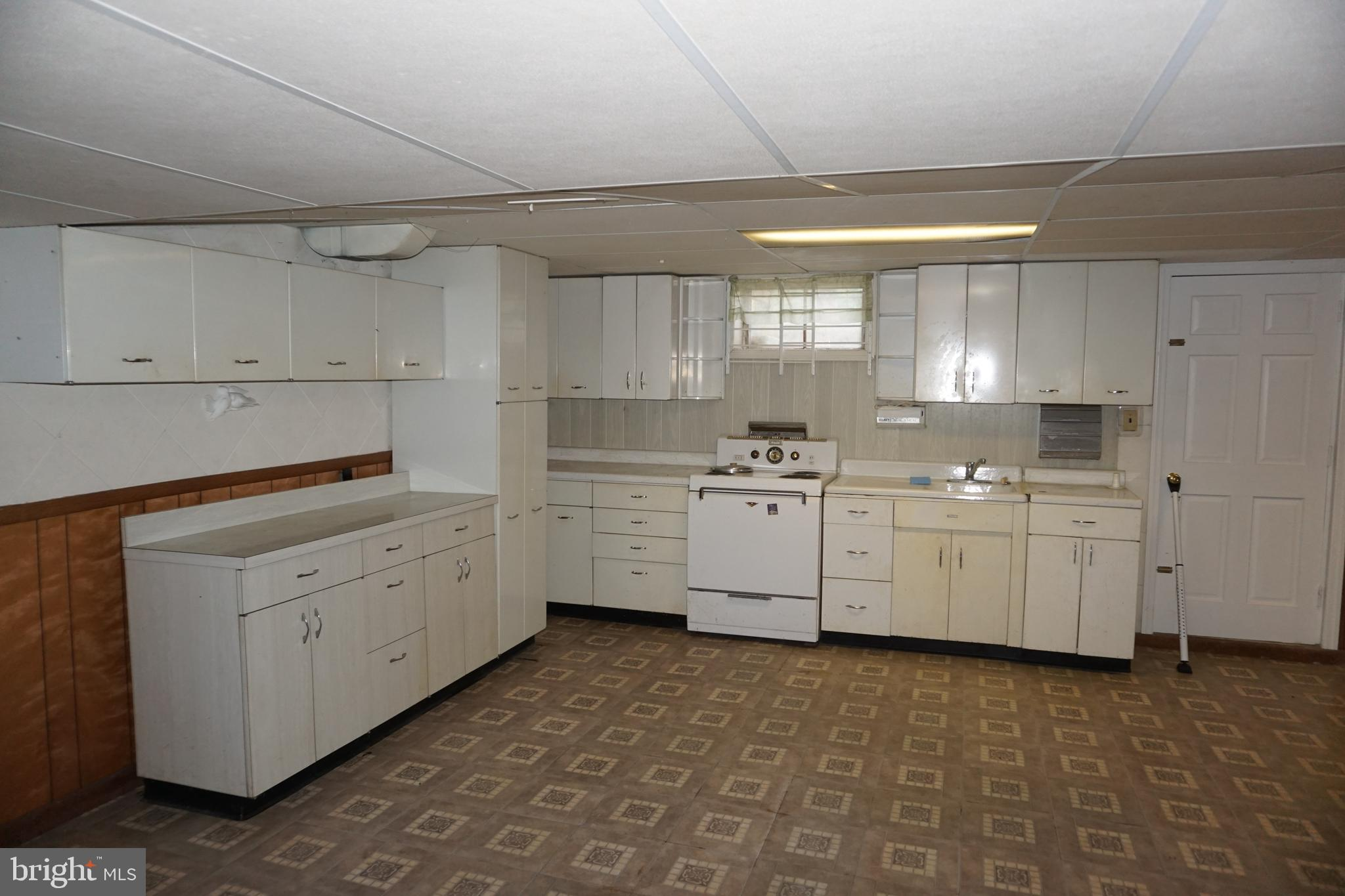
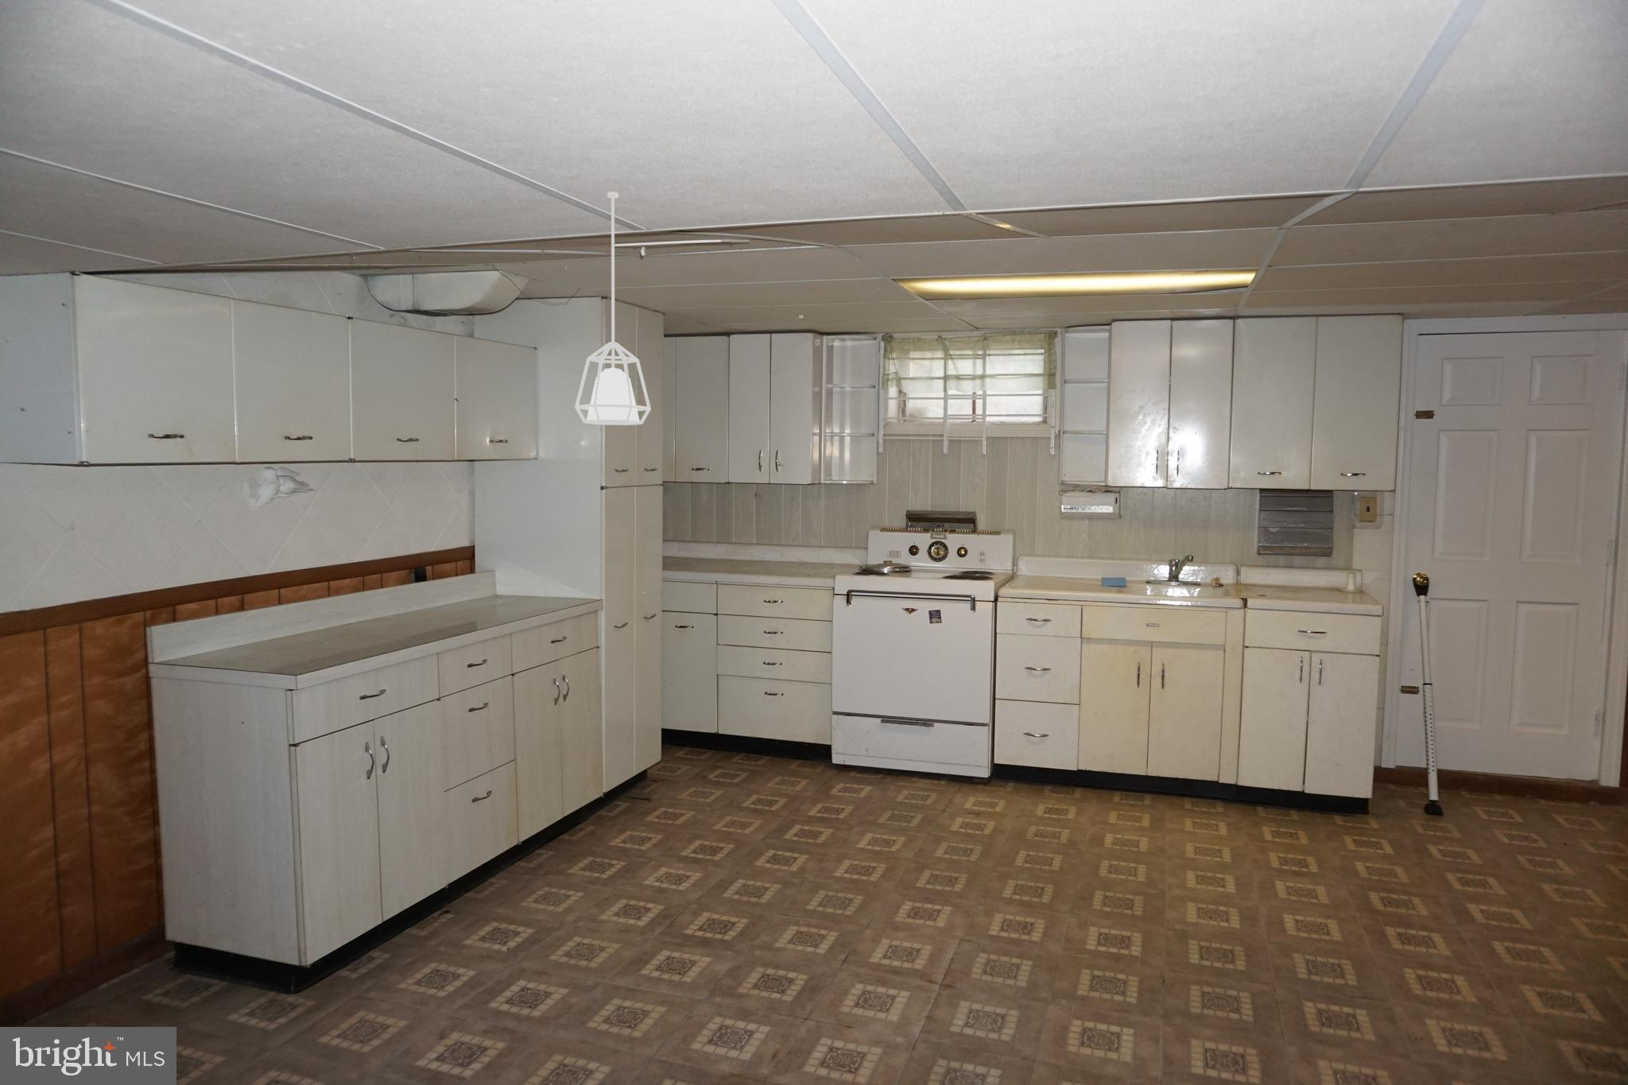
+ pendant lamp (612, 309)
